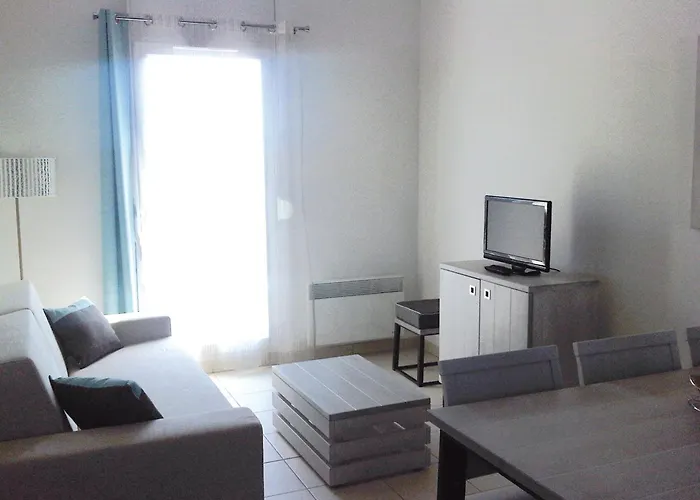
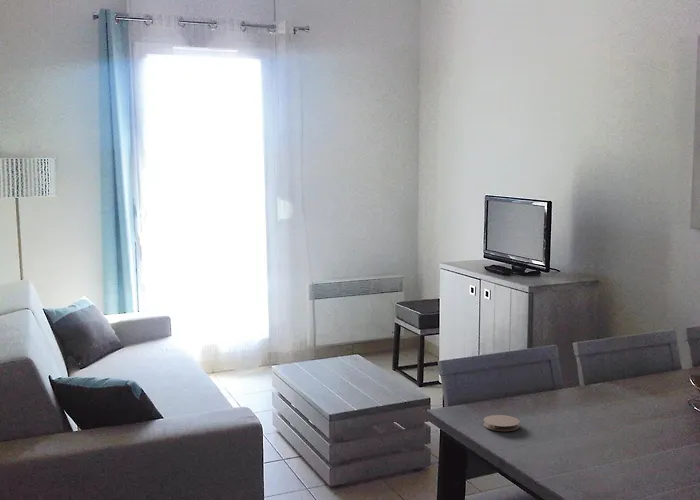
+ coaster (501, 422)
